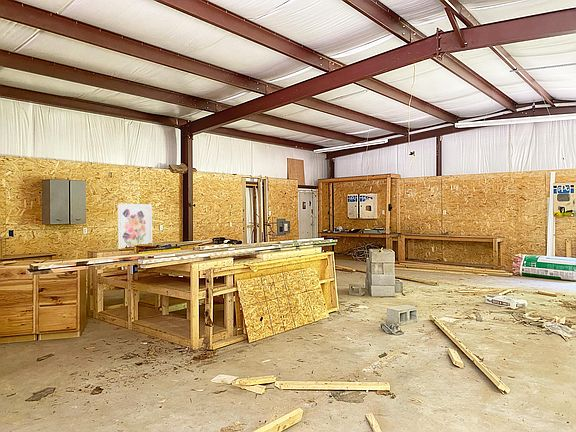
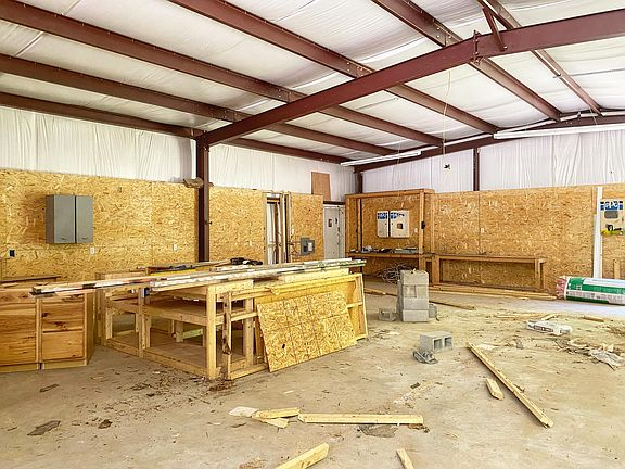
- wall art (135, 227)
